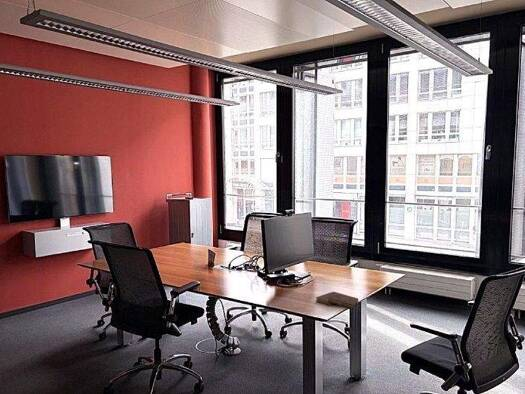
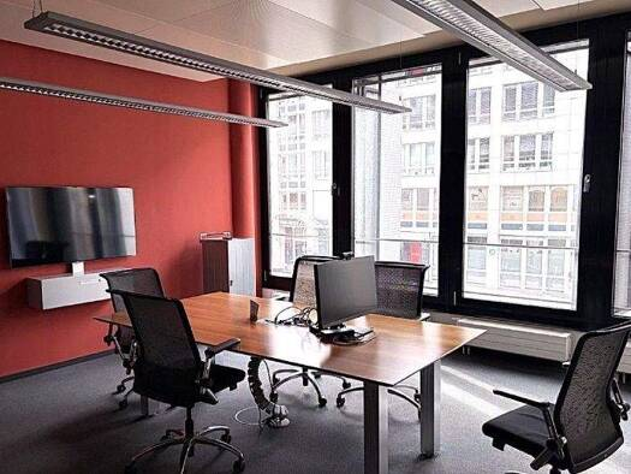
- book (339, 298)
